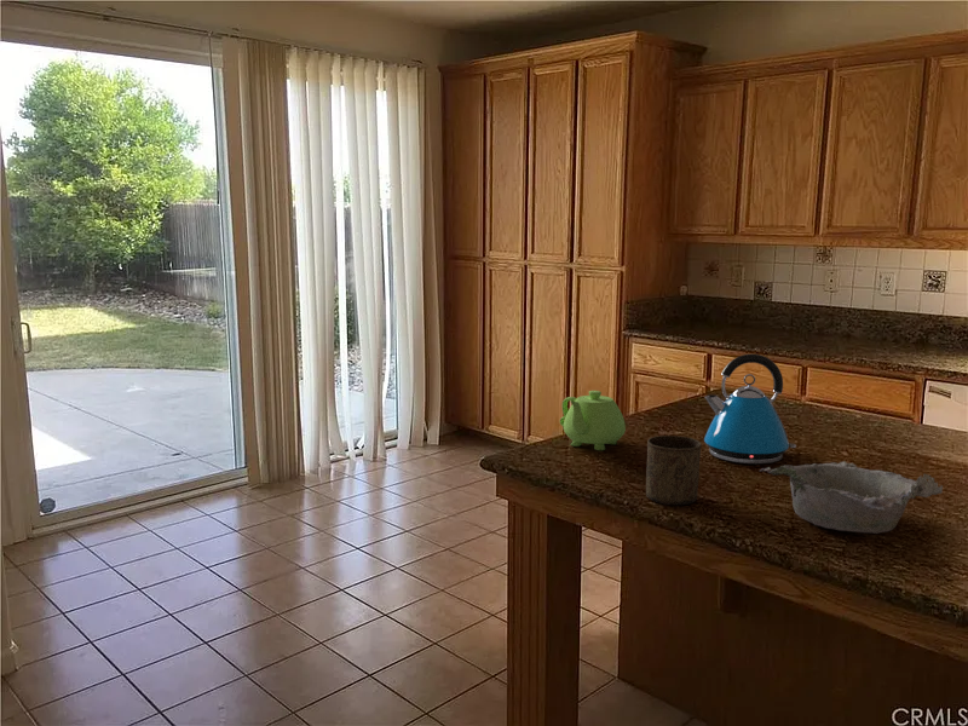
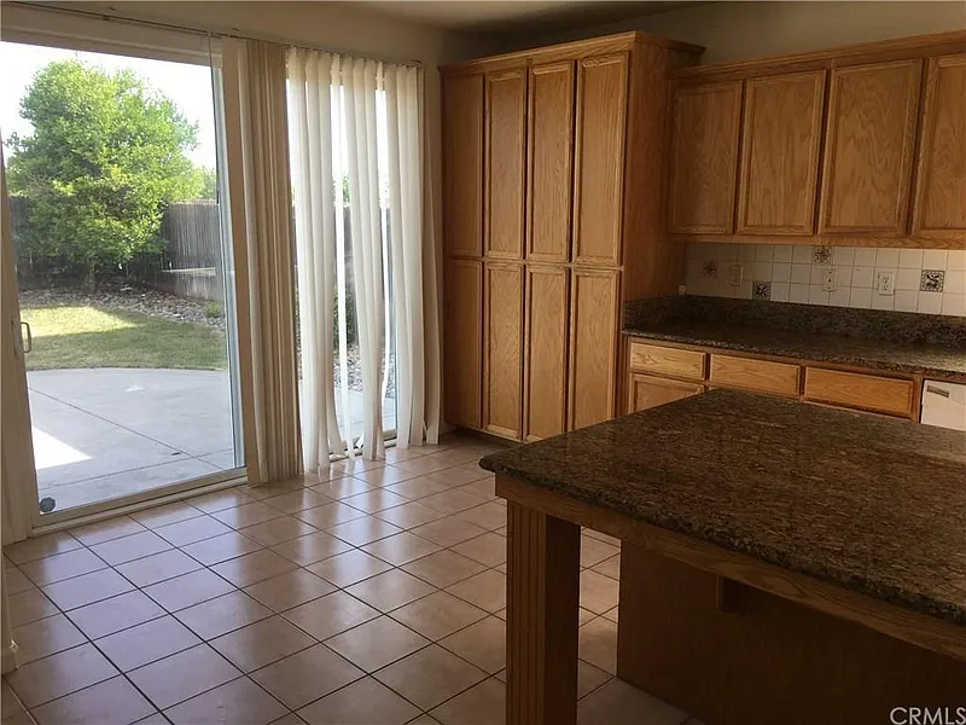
- cup (673, 469)
- teapot (586, 419)
- kettle (750, 404)
- bowl (847, 494)
